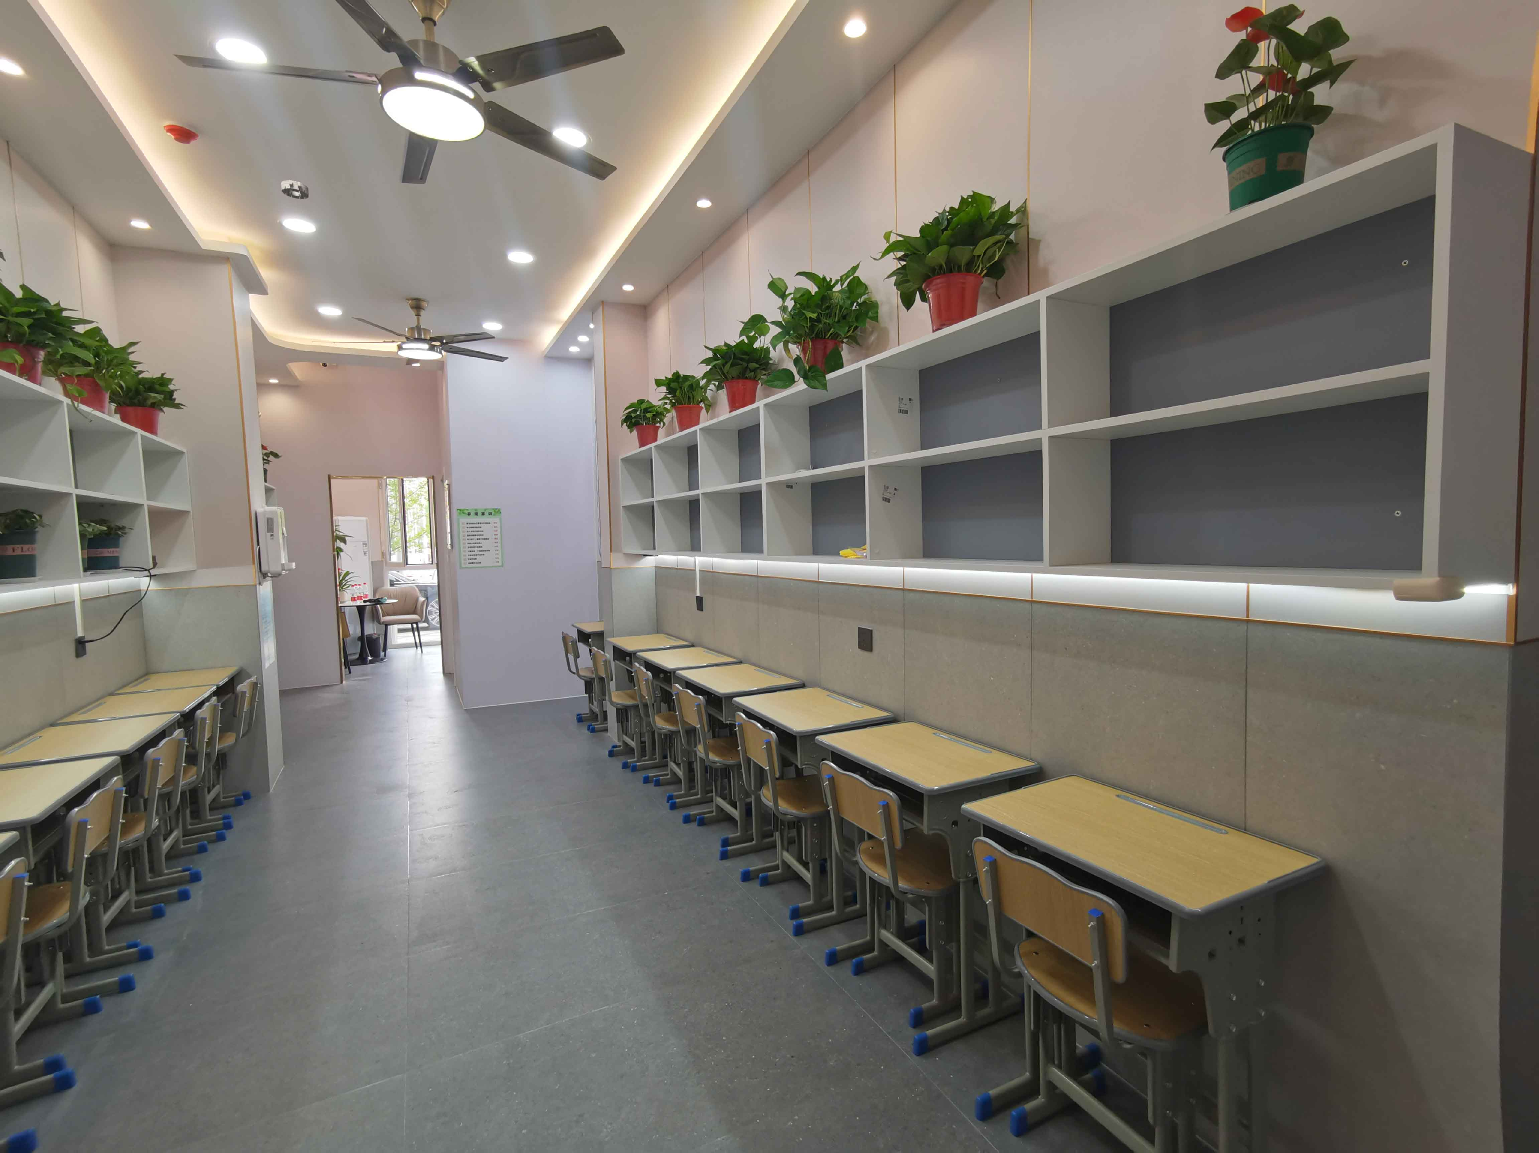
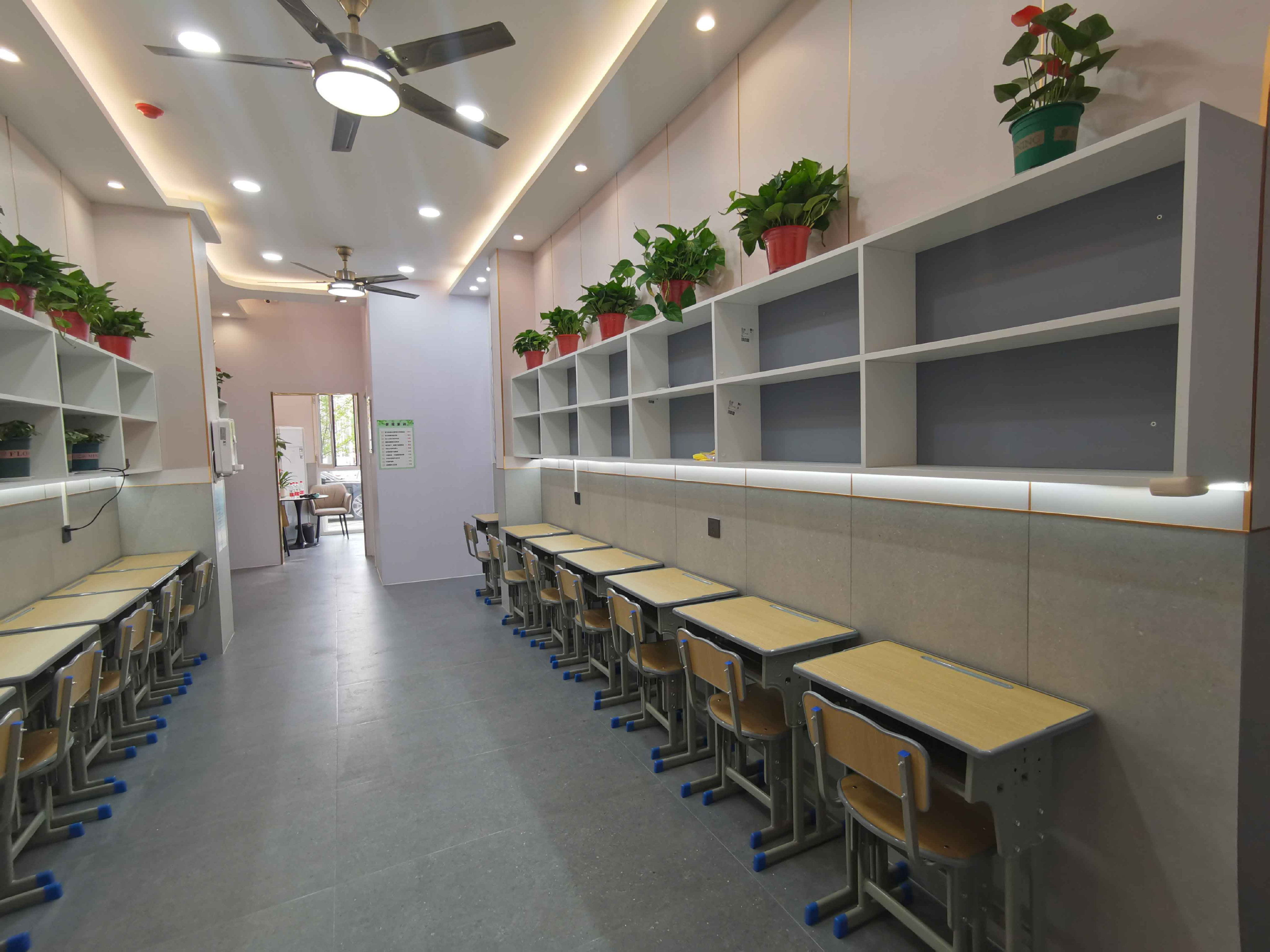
- smoke detector (294, 189)
